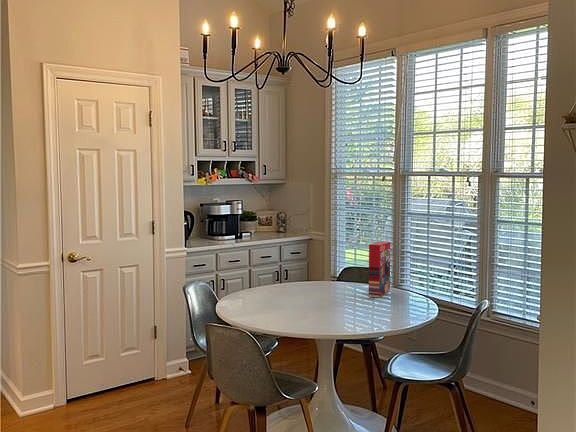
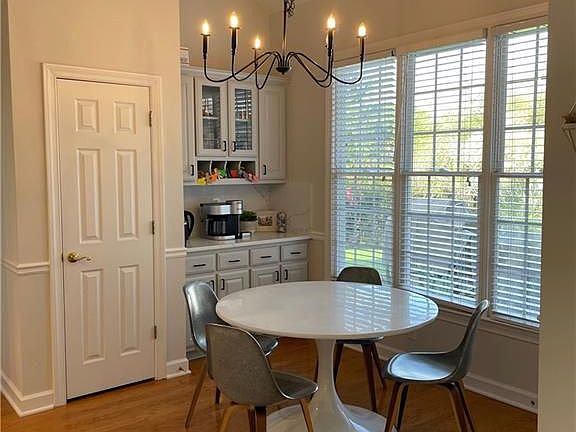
- cereal box (379, 268)
